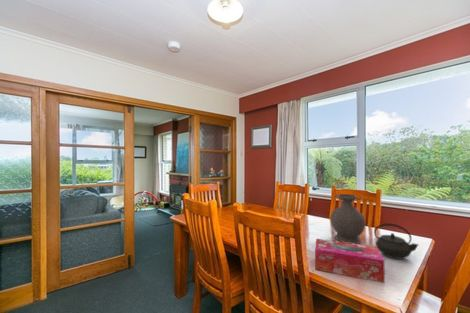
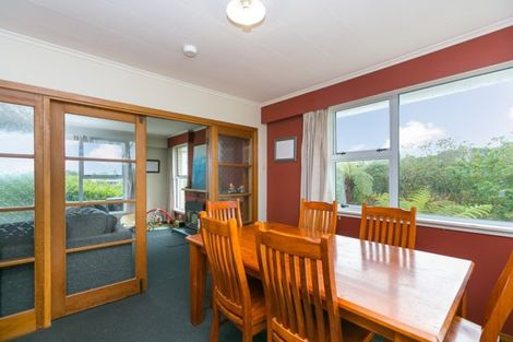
- vase (347, 217)
- kettle (395, 240)
- tissue box (346, 258)
